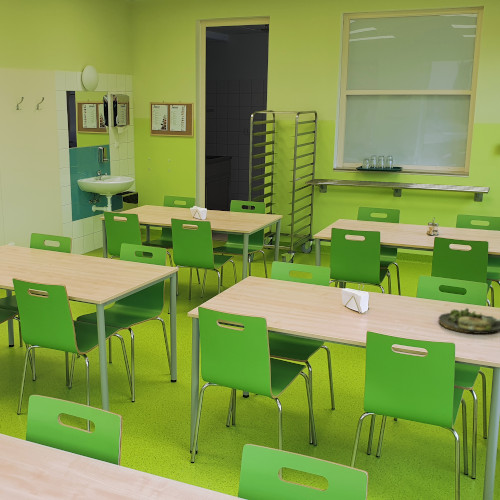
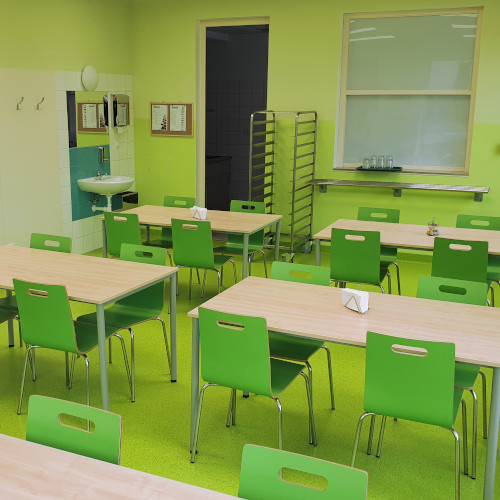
- dinner plate (471, 317)
